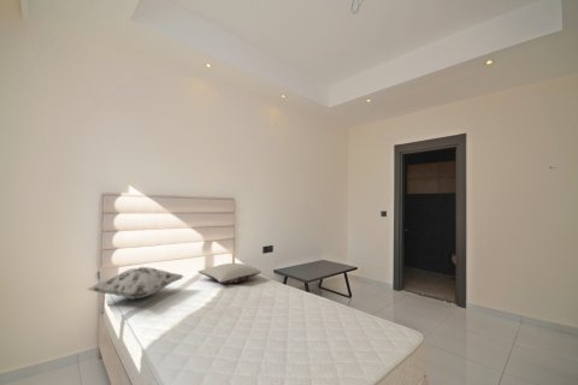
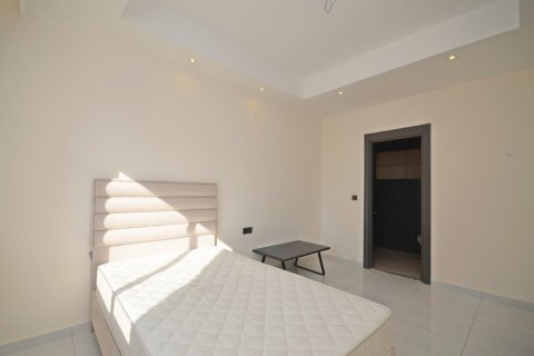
- pillow (229, 271)
- decorative pillow (138, 282)
